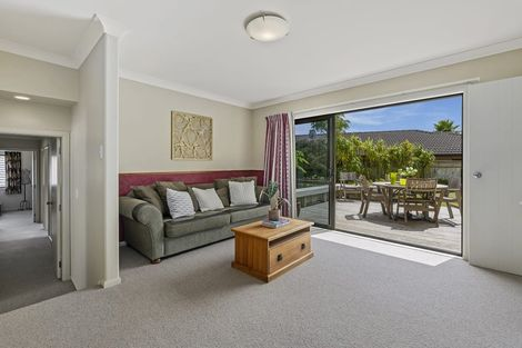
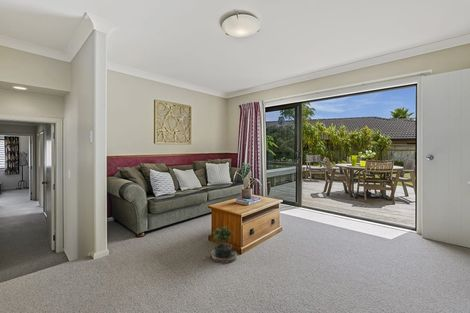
+ potted plant (221, 242)
